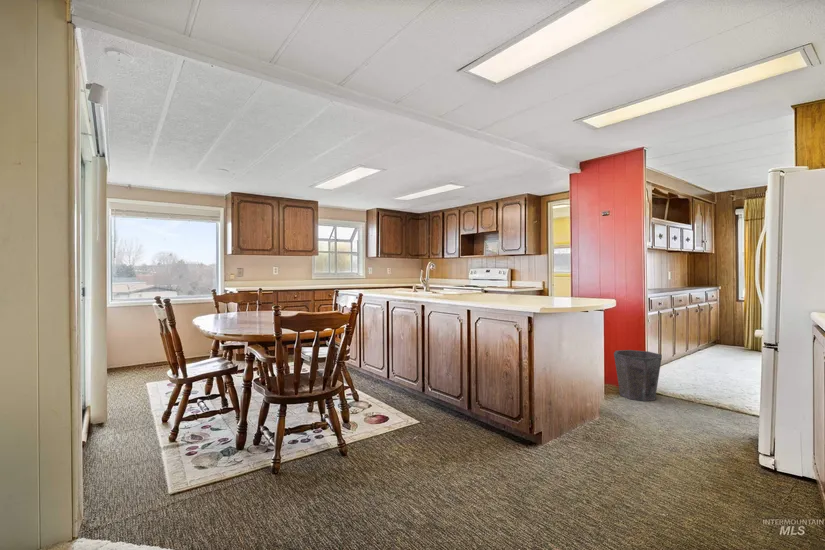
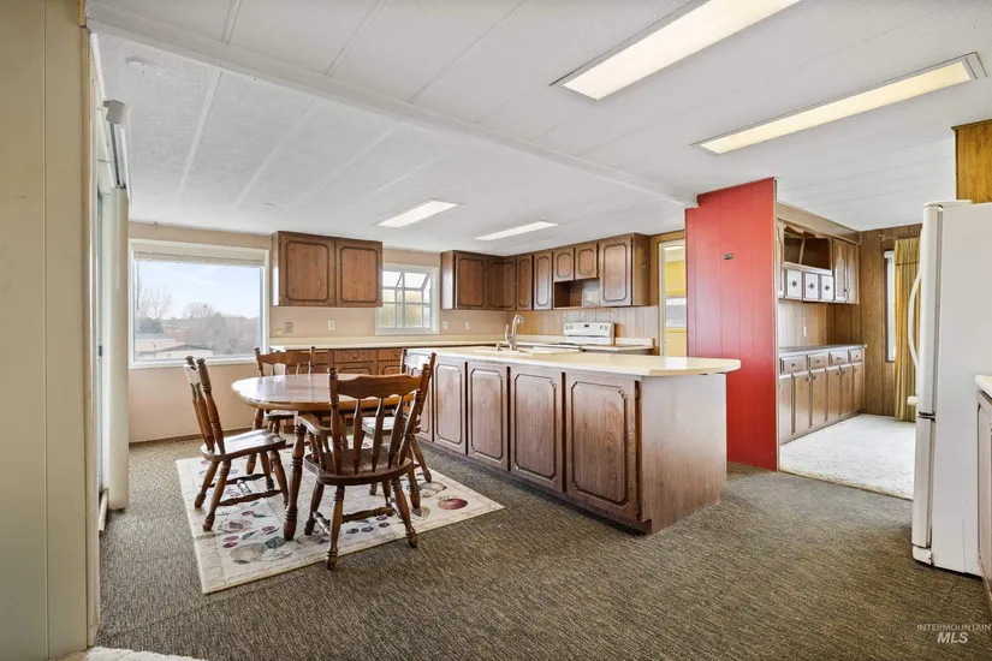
- waste bin (637, 375)
